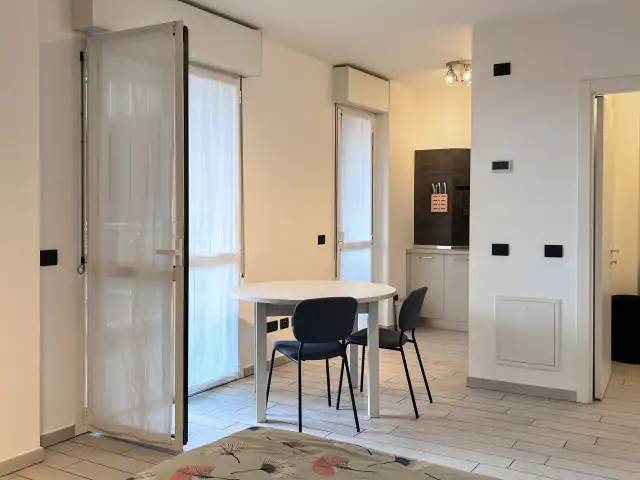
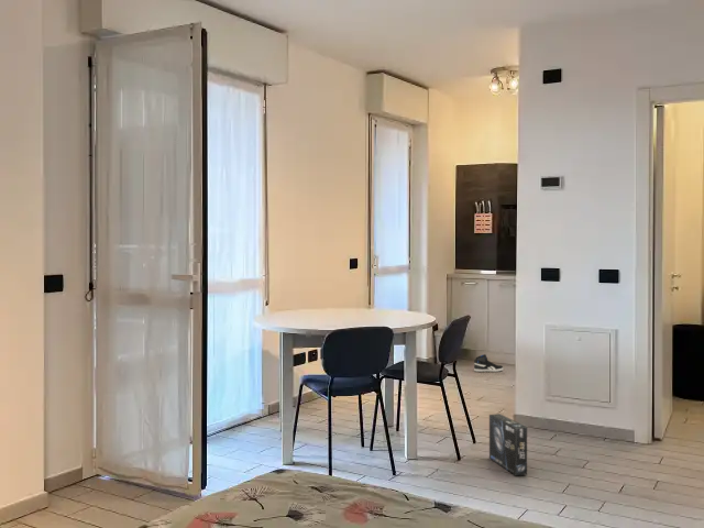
+ box (507, 443)
+ sneaker (488, 362)
